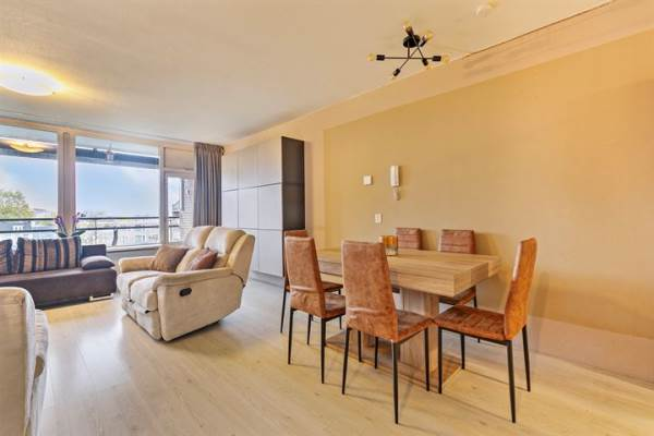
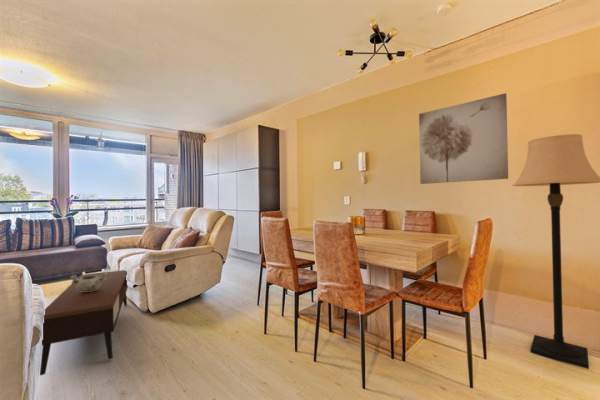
+ wall art (459, 143)
+ coffee table (94, 309)
+ decorative bowl (89, 282)
+ lamp (556, 245)
